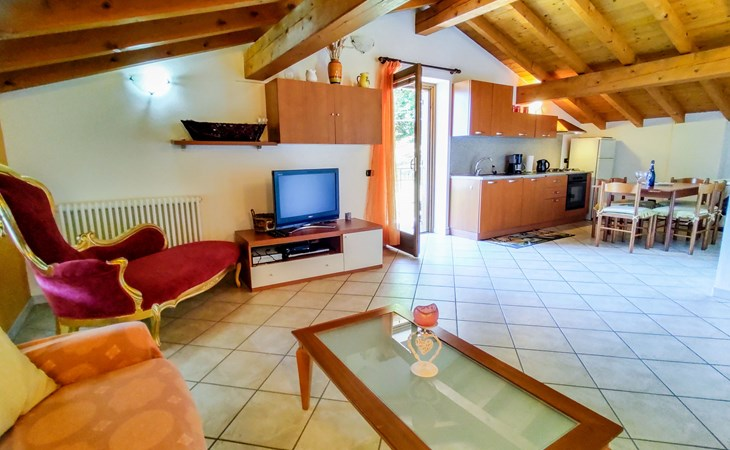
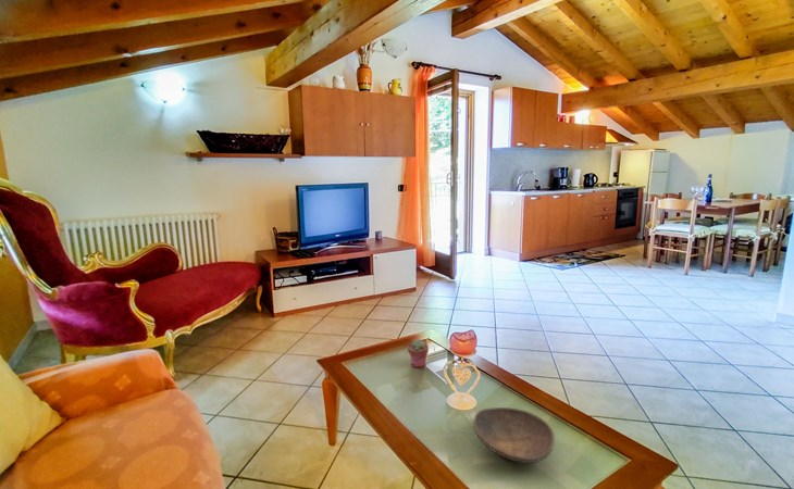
+ decorative bowl (512, 436)
+ potted succulent (418, 351)
